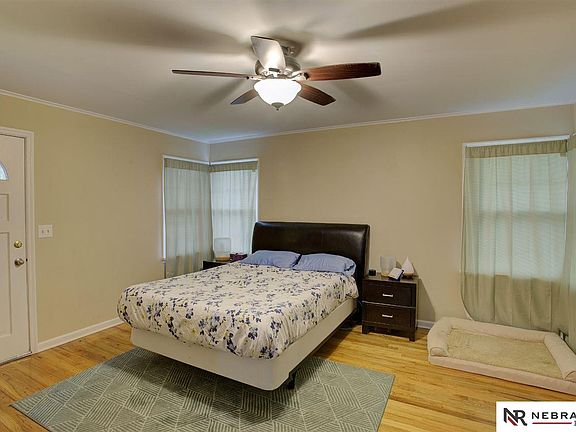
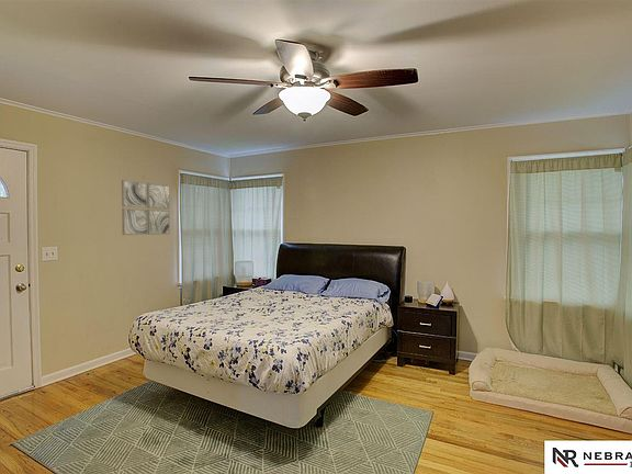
+ wall art (147, 207)
